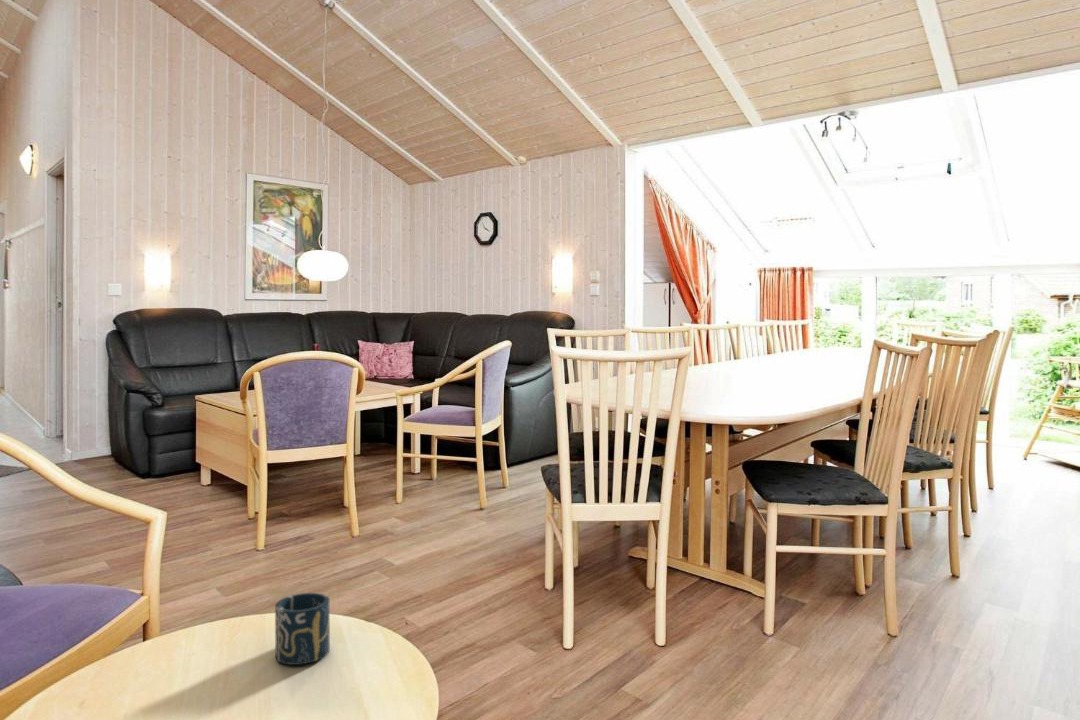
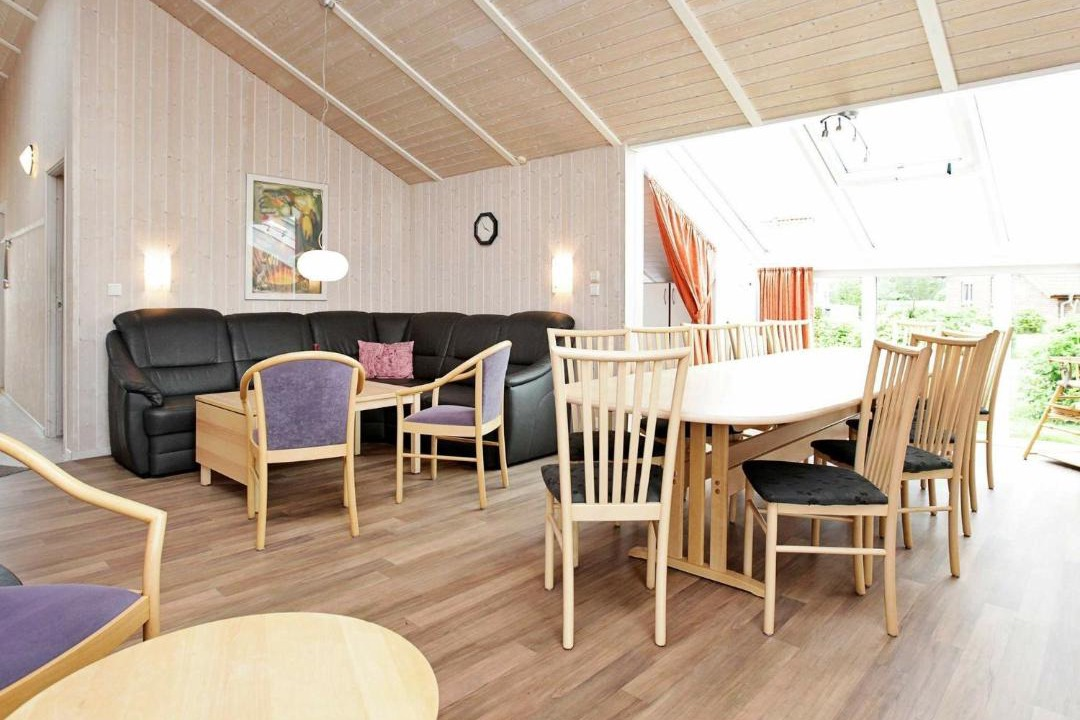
- cup (305, 623)
